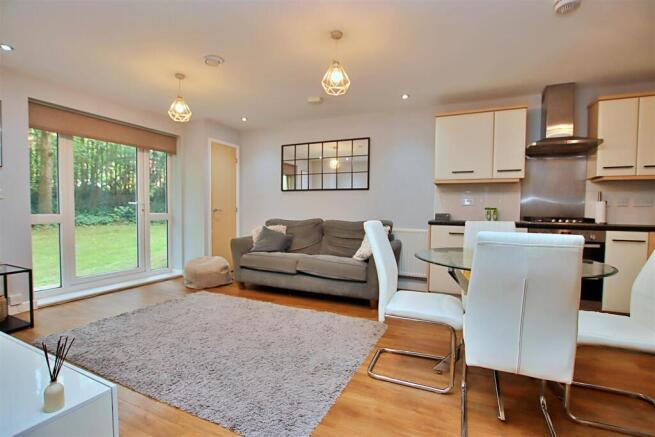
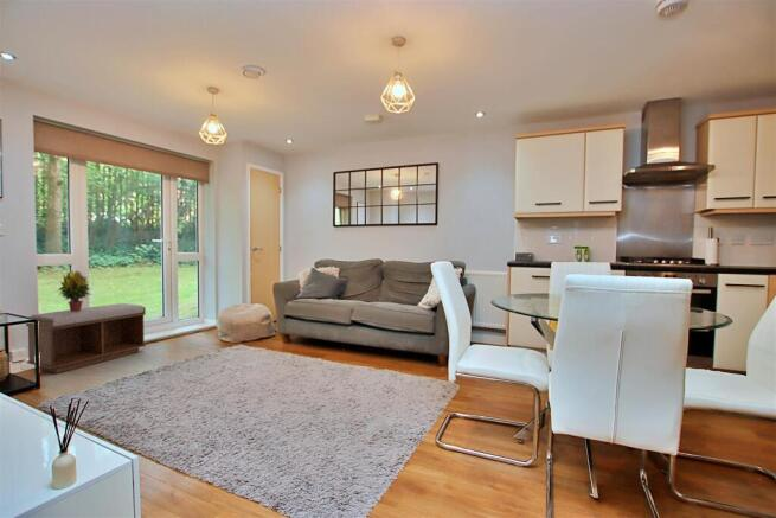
+ bench (91, 333)
+ potted plant (73, 290)
